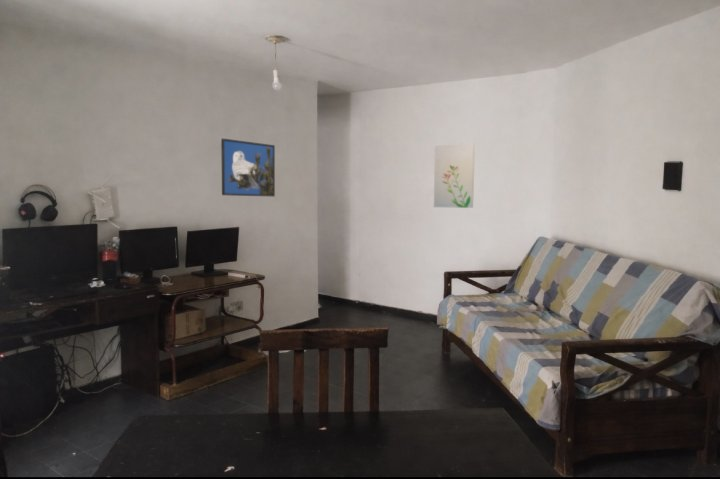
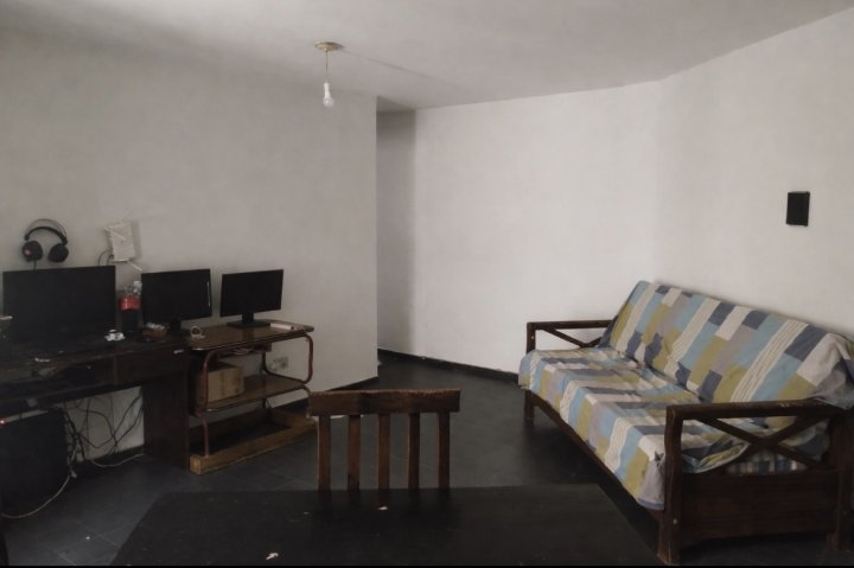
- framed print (249, 169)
- wall art (453, 176)
